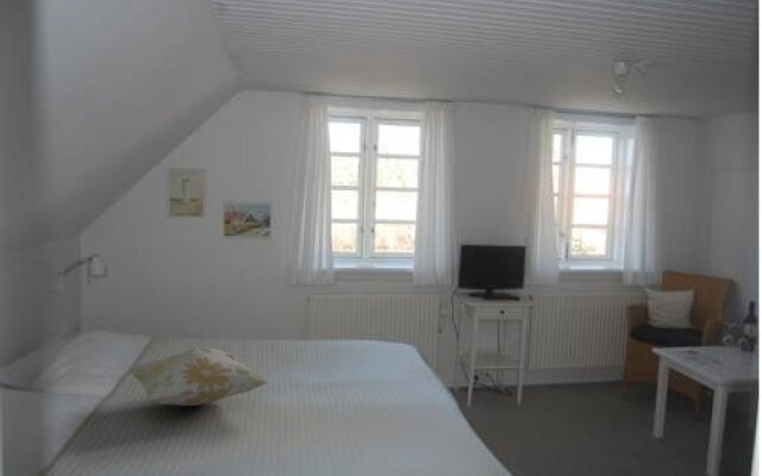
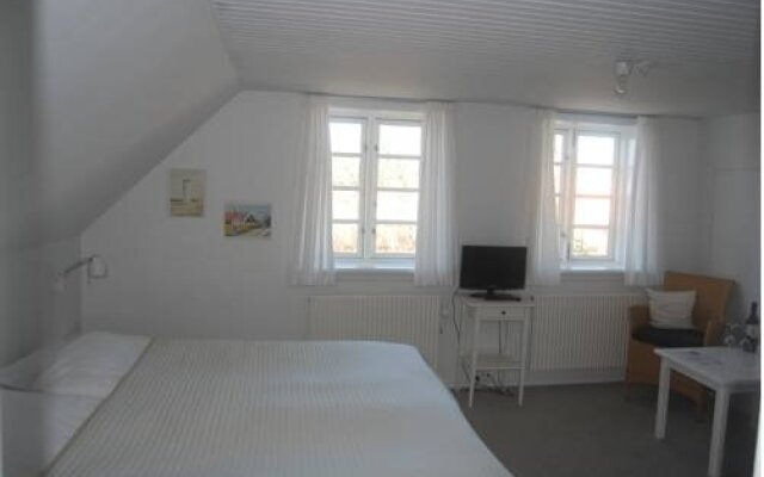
- decorative pillow (196, 376)
